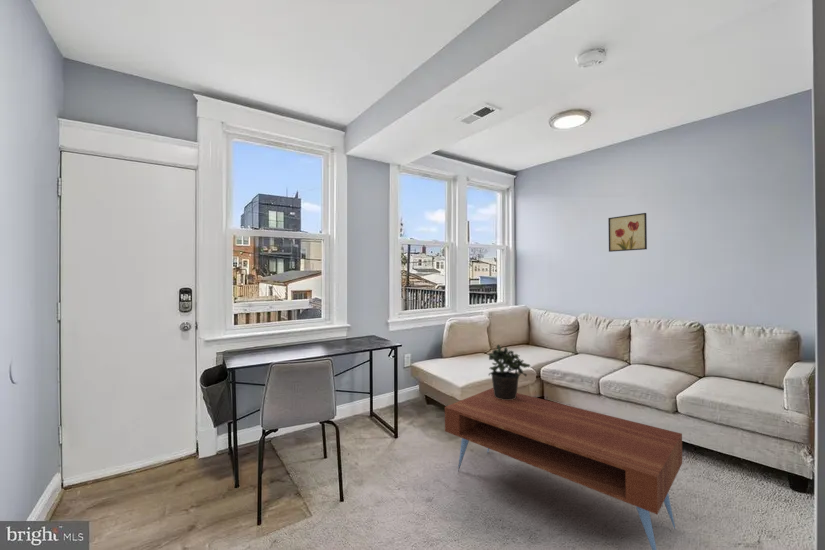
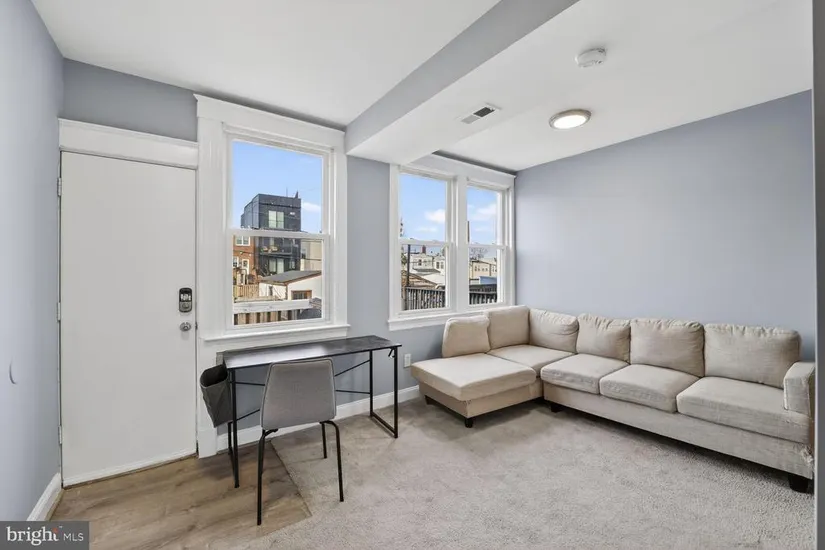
- potted plant (503, 370)
- coffee table (552, 458)
- wall art (627, 233)
